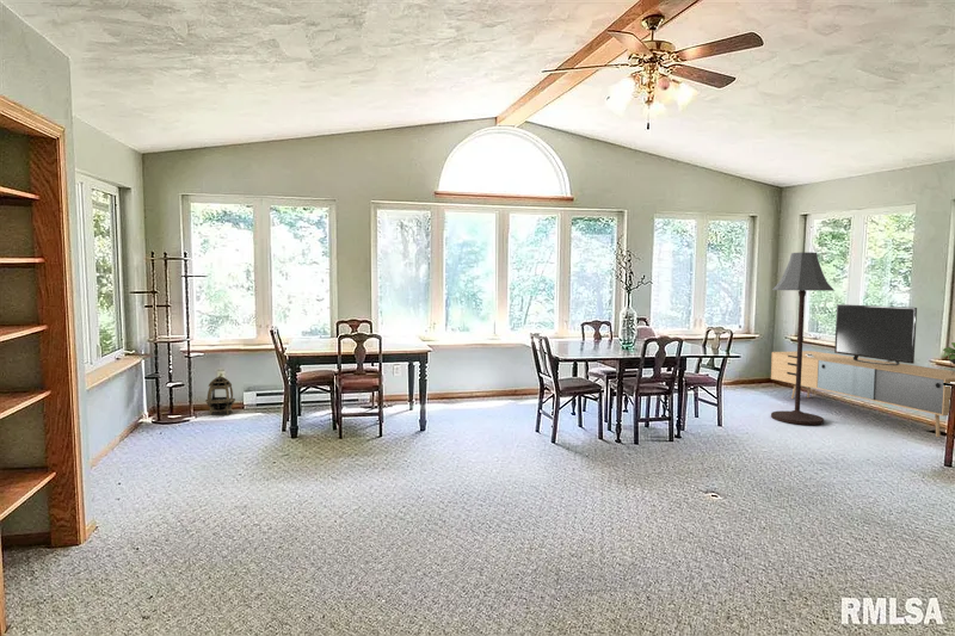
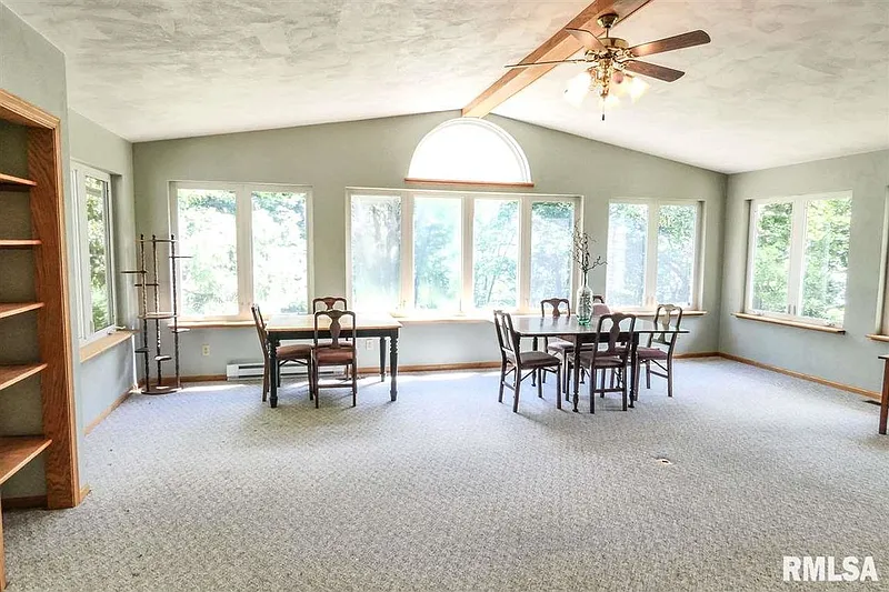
- floor lamp (800, 336)
- media console (868, 360)
- lantern (220, 397)
